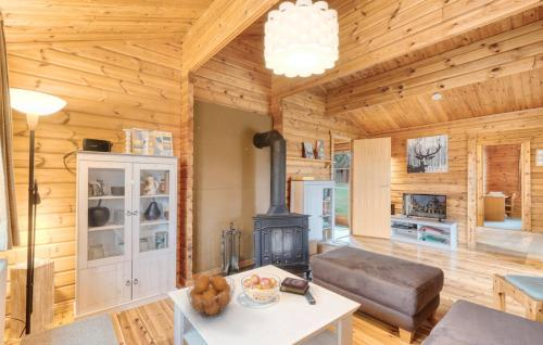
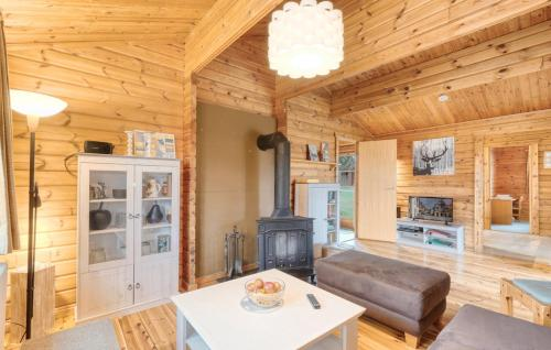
- fruit basket (211, 294)
- book (294, 284)
